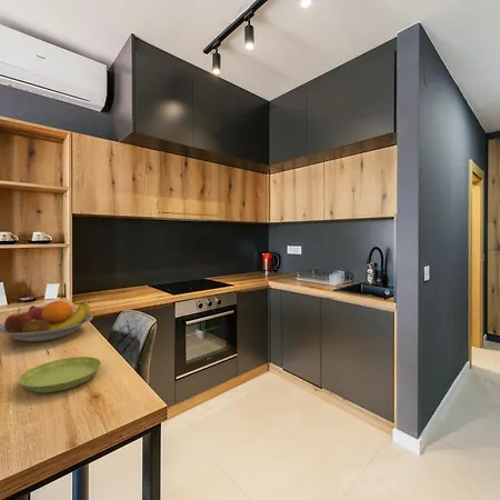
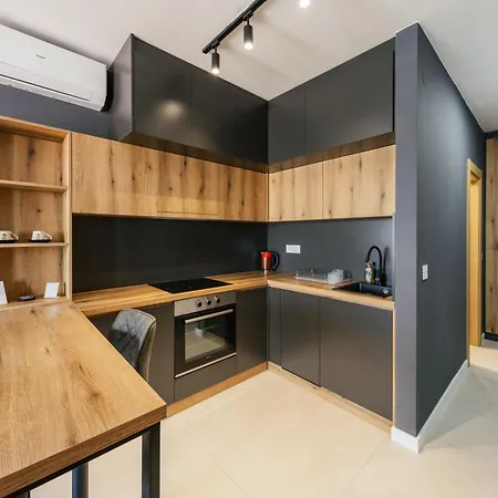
- saucer (62, 374)
- fruit bowl (47, 318)
